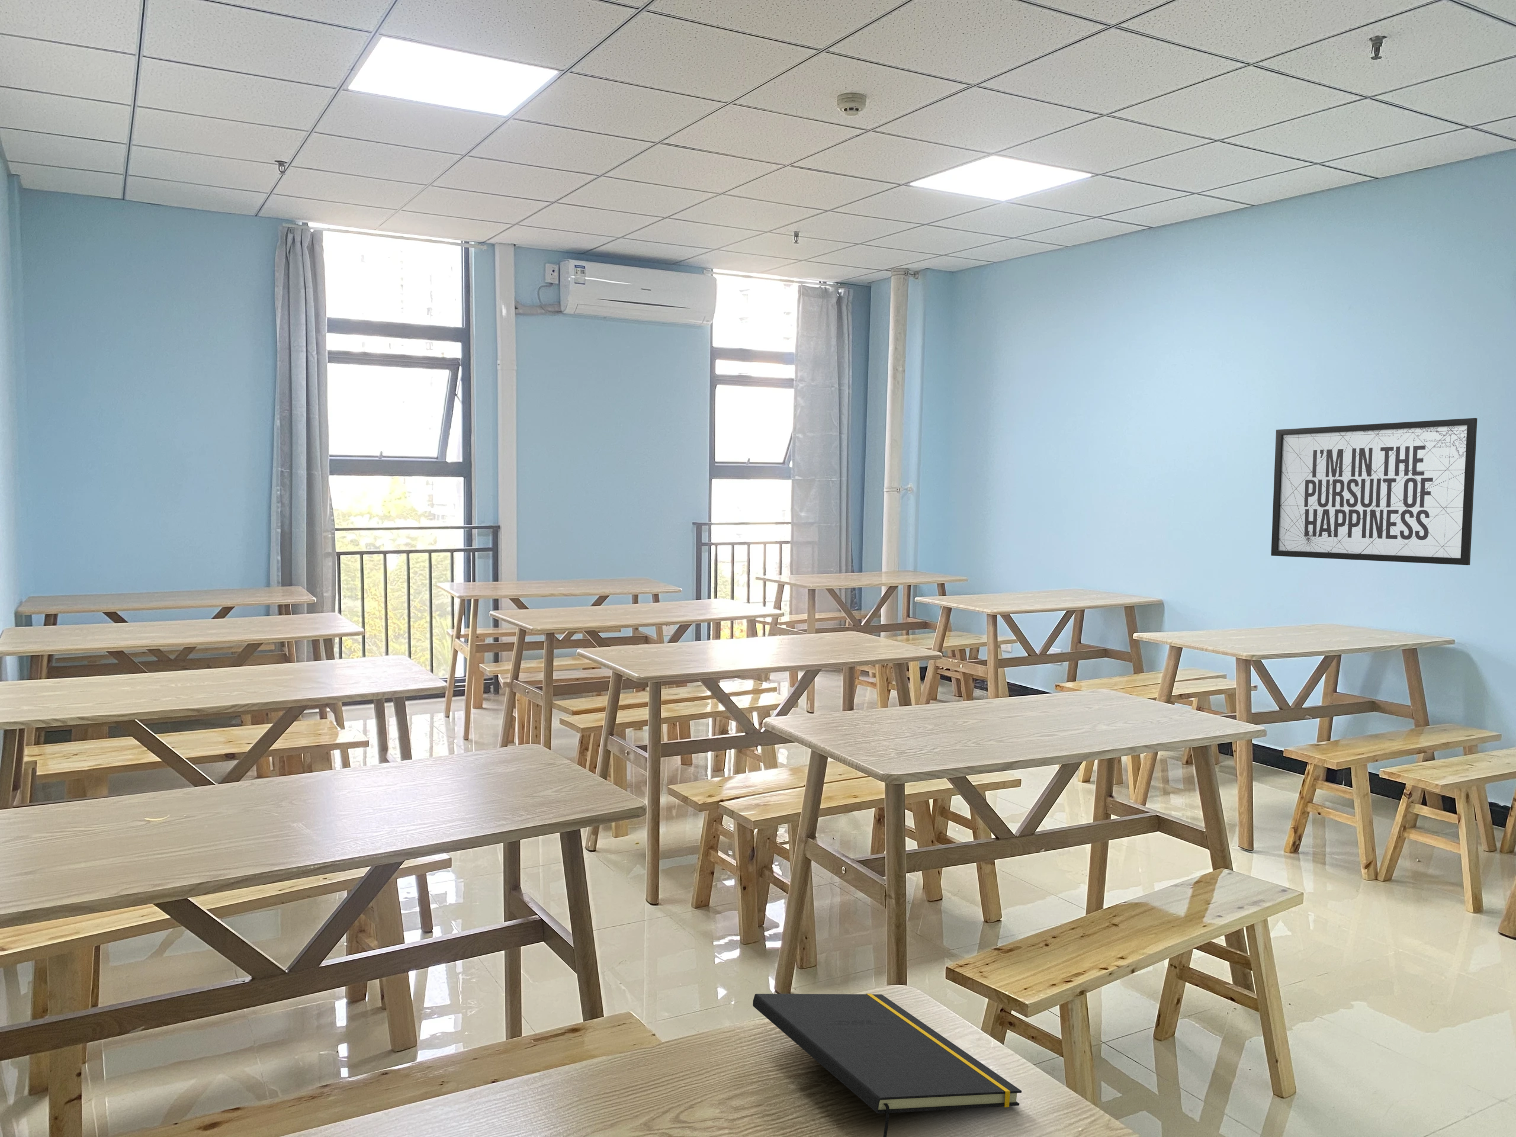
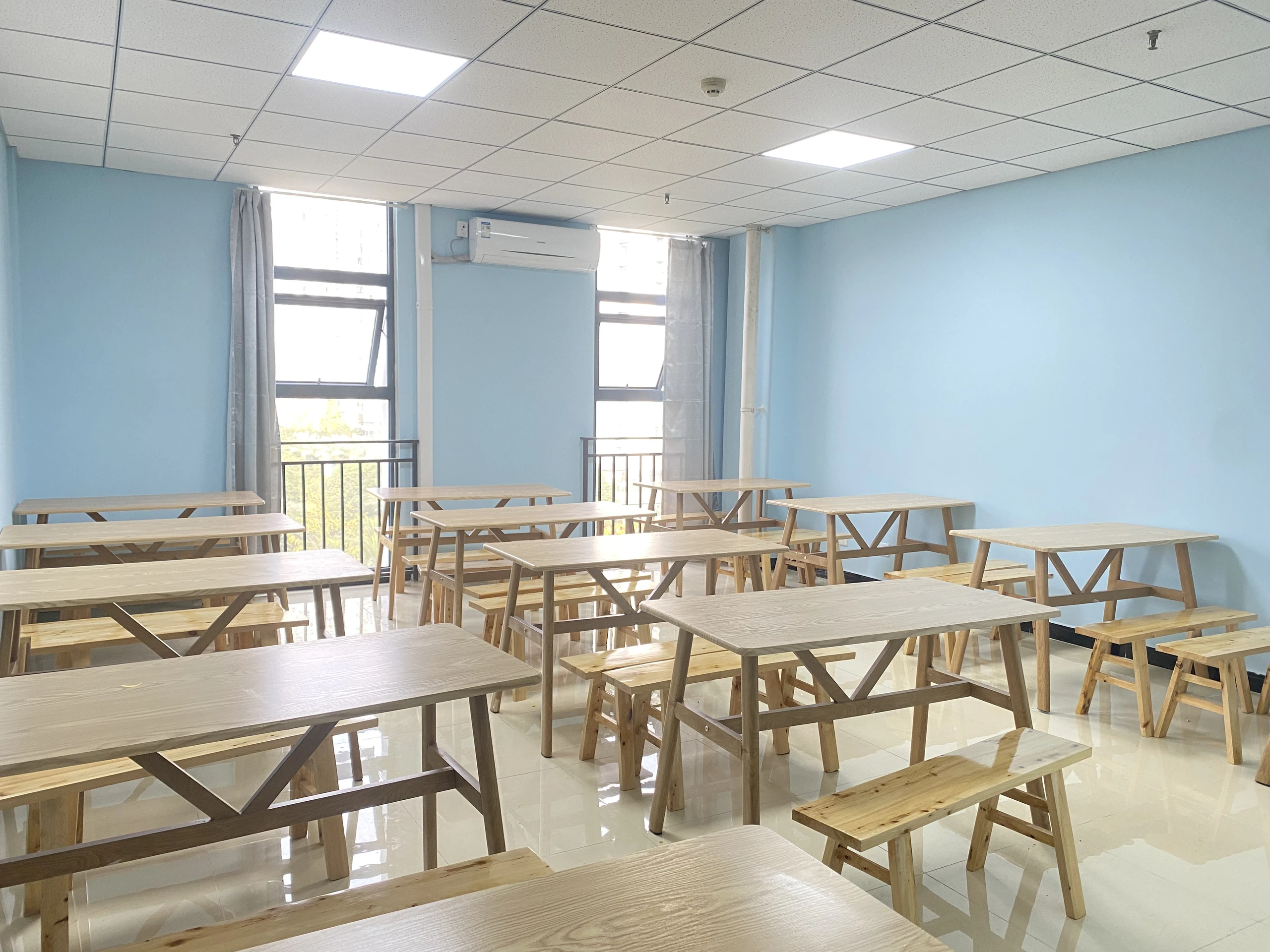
- mirror (1366, 492)
- notepad (880, 1046)
